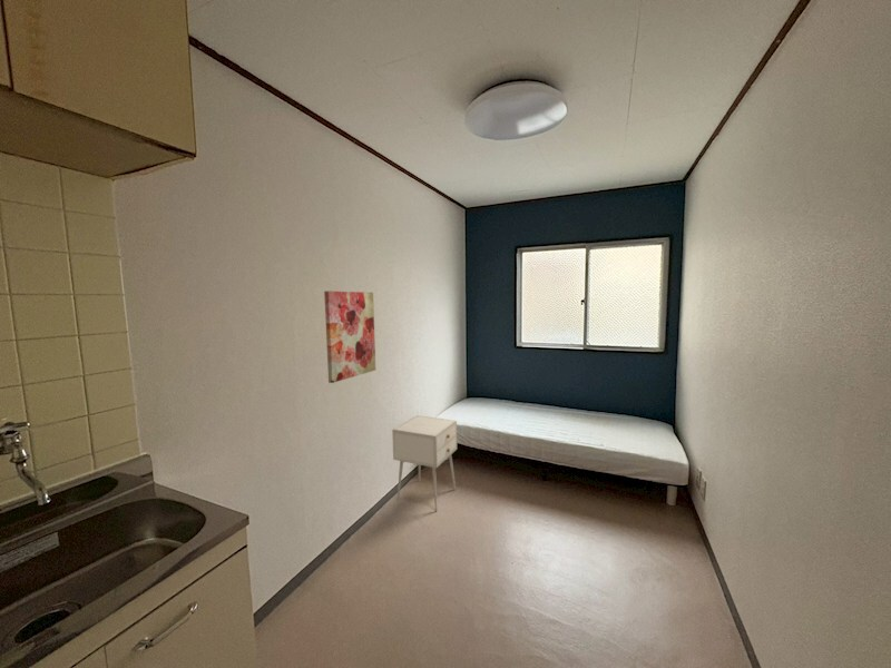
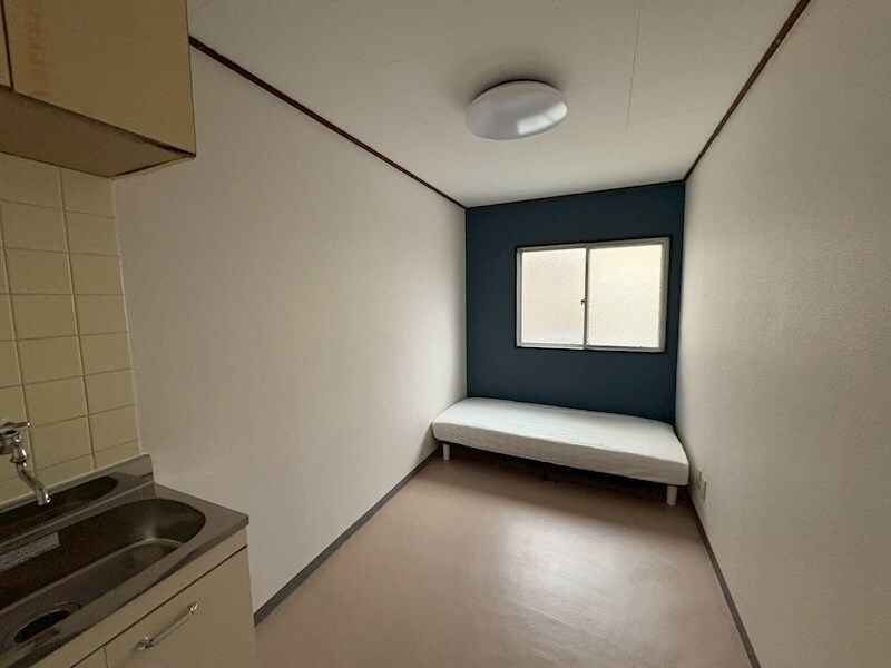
- nightstand (427, 460)
- wall art (352, 334)
